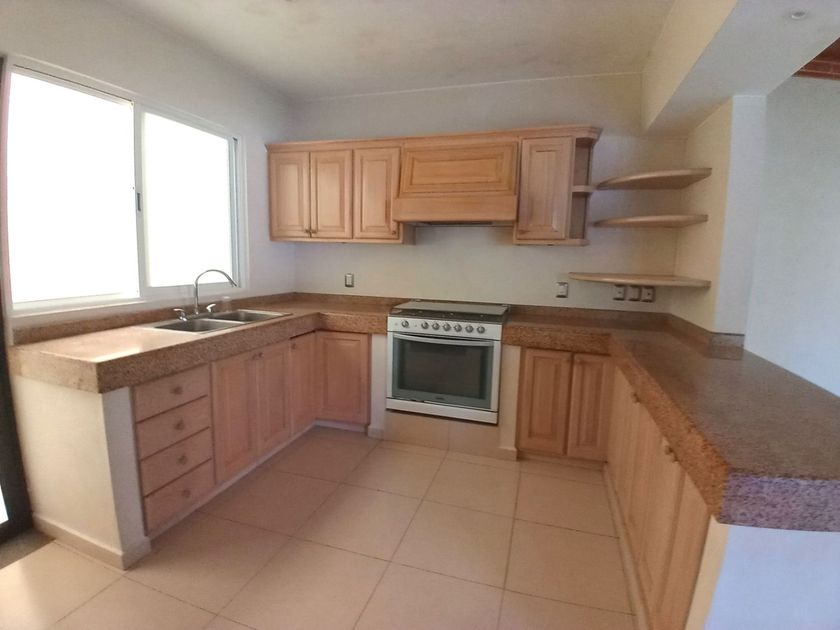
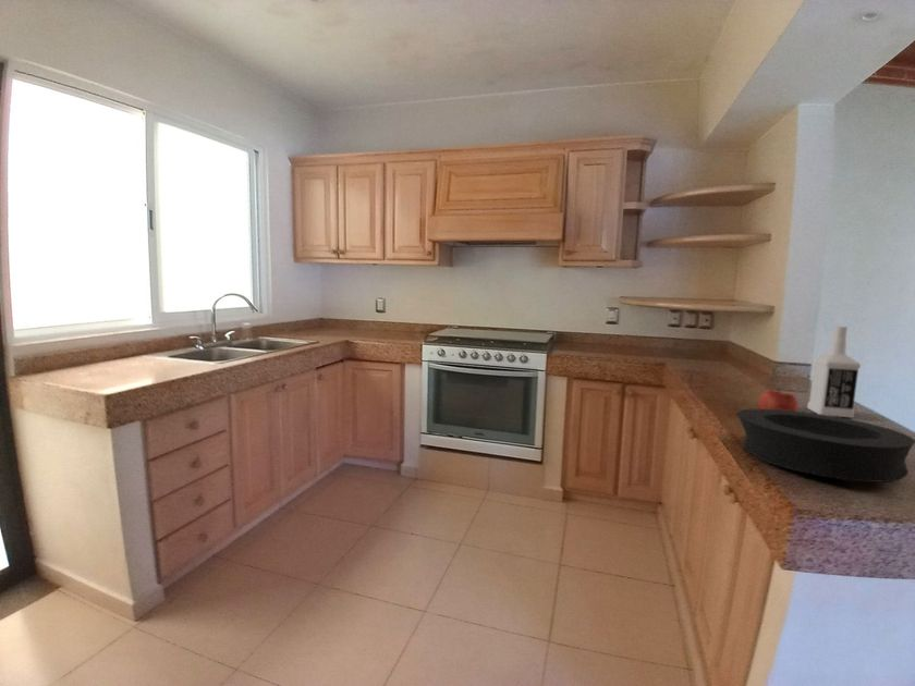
+ bowl (814, 441)
+ apple (778, 403)
+ vodka (834, 369)
